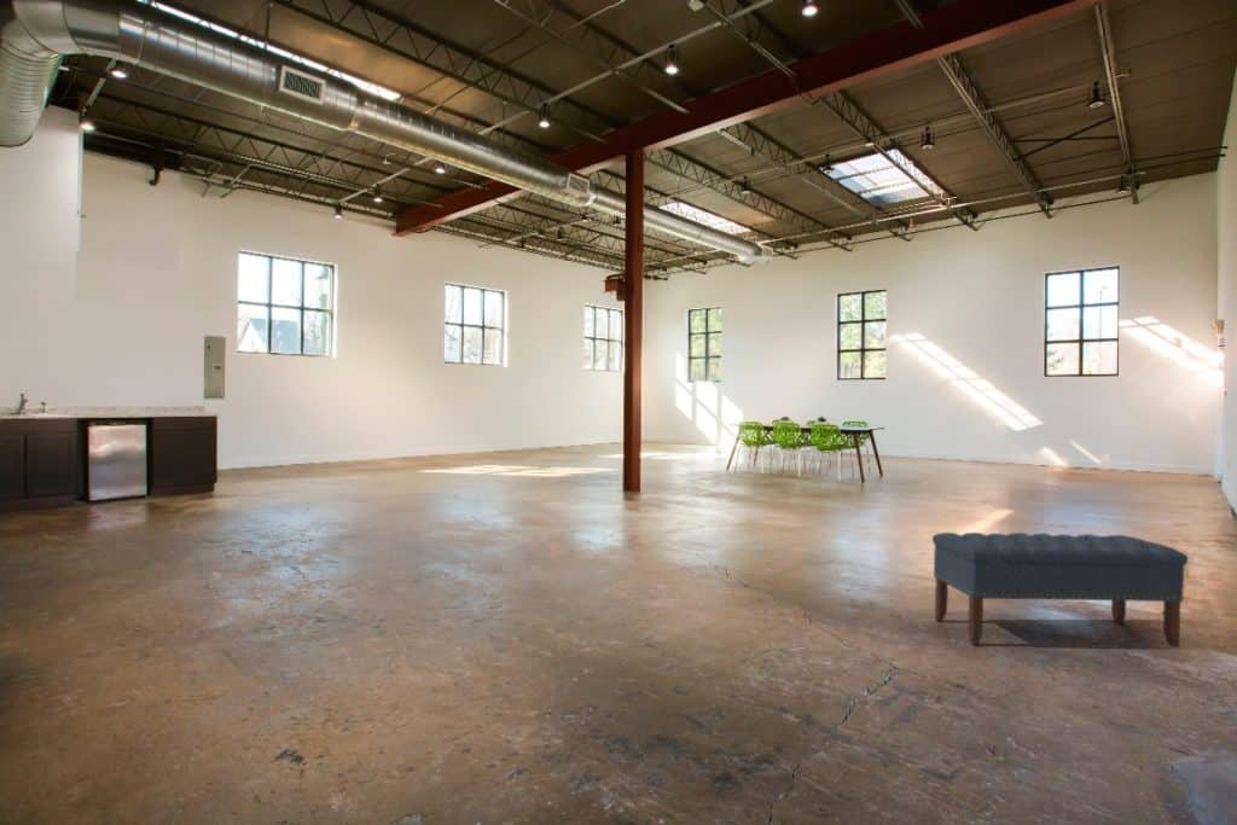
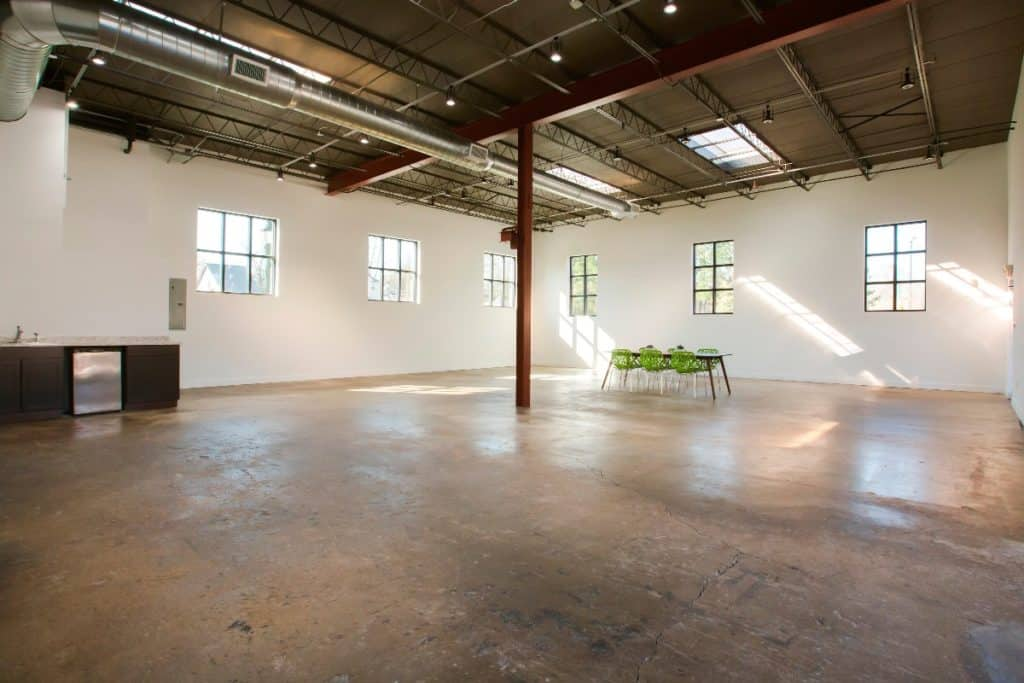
- bench (1051, 585)
